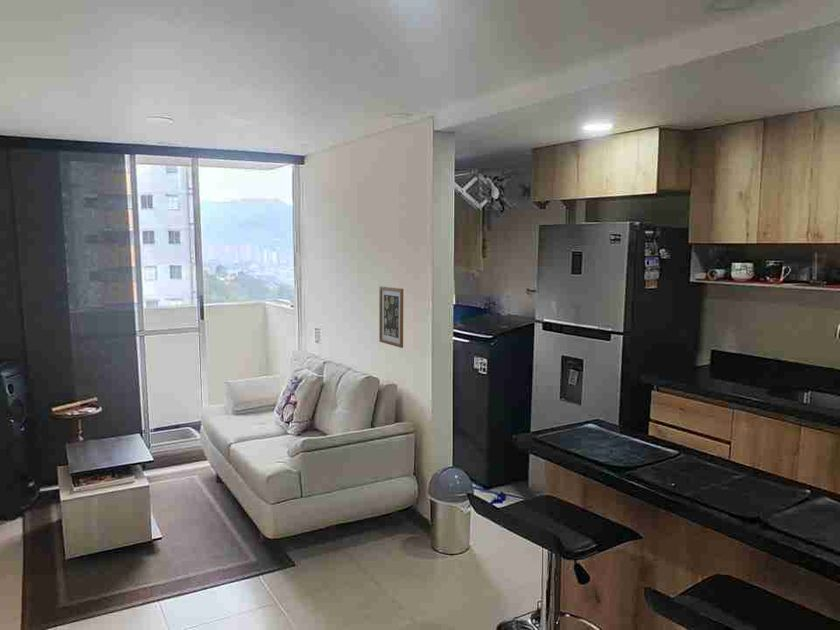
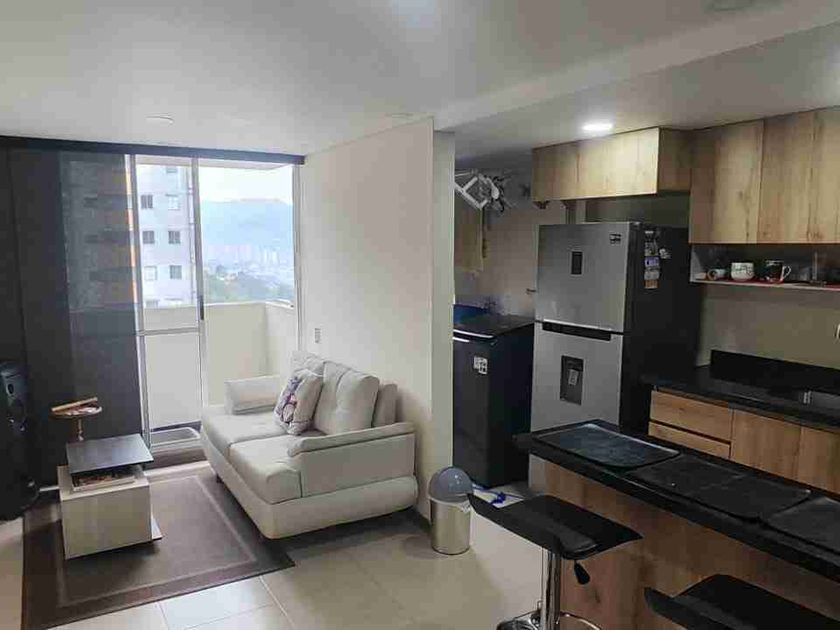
- wall art (390, 316)
